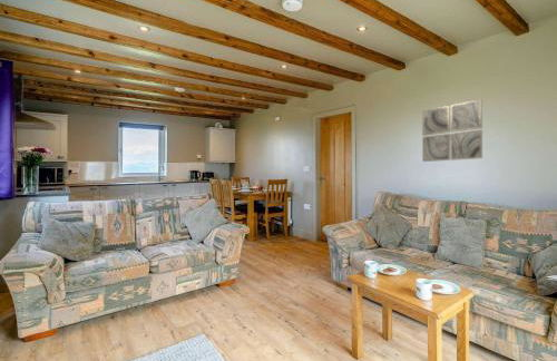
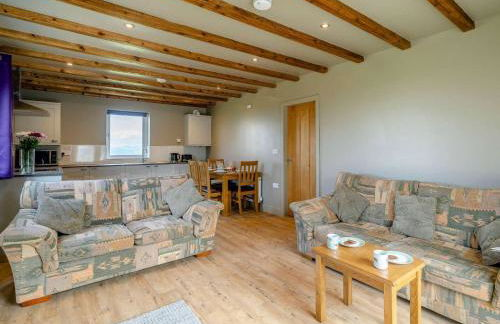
- wall art (449, 131)
